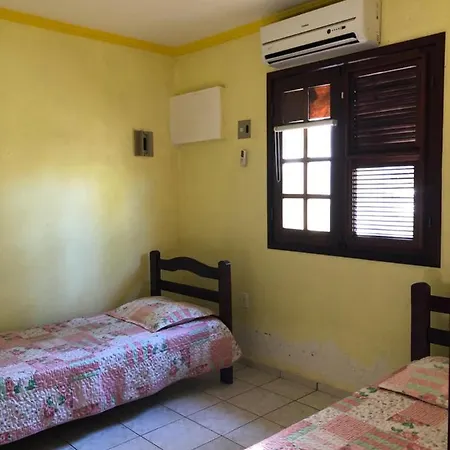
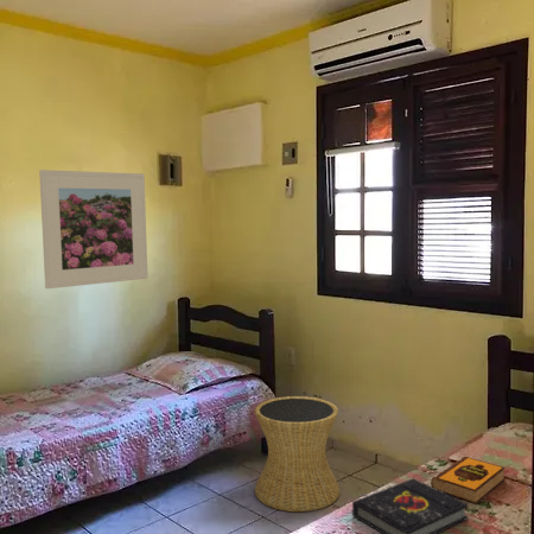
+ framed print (97, 228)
+ hardback book (468, 477)
+ side table (297, 450)
+ book (409, 509)
